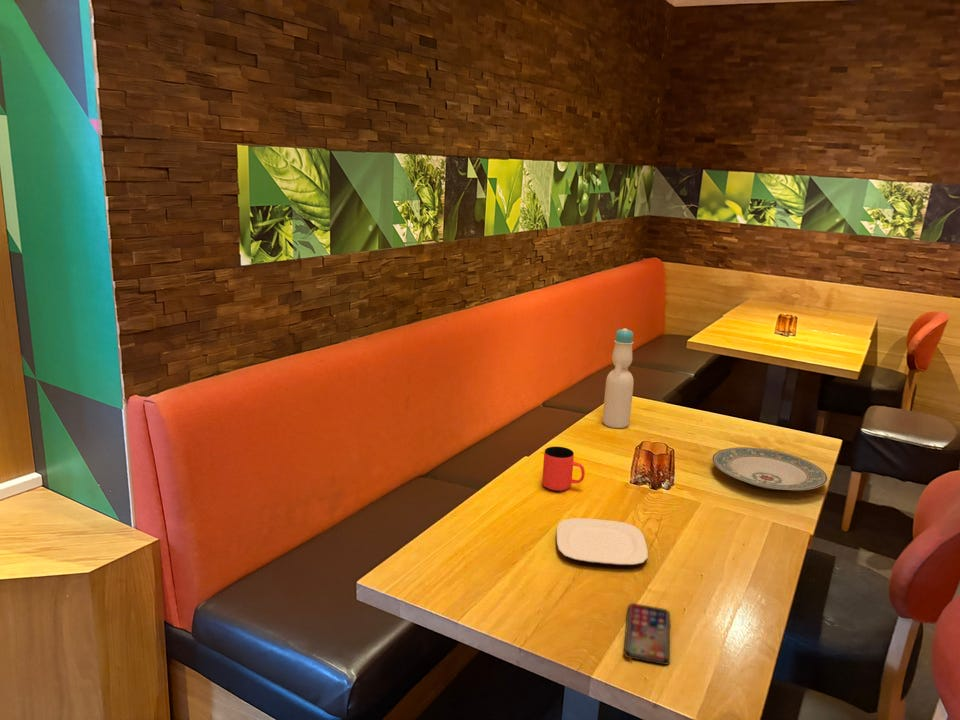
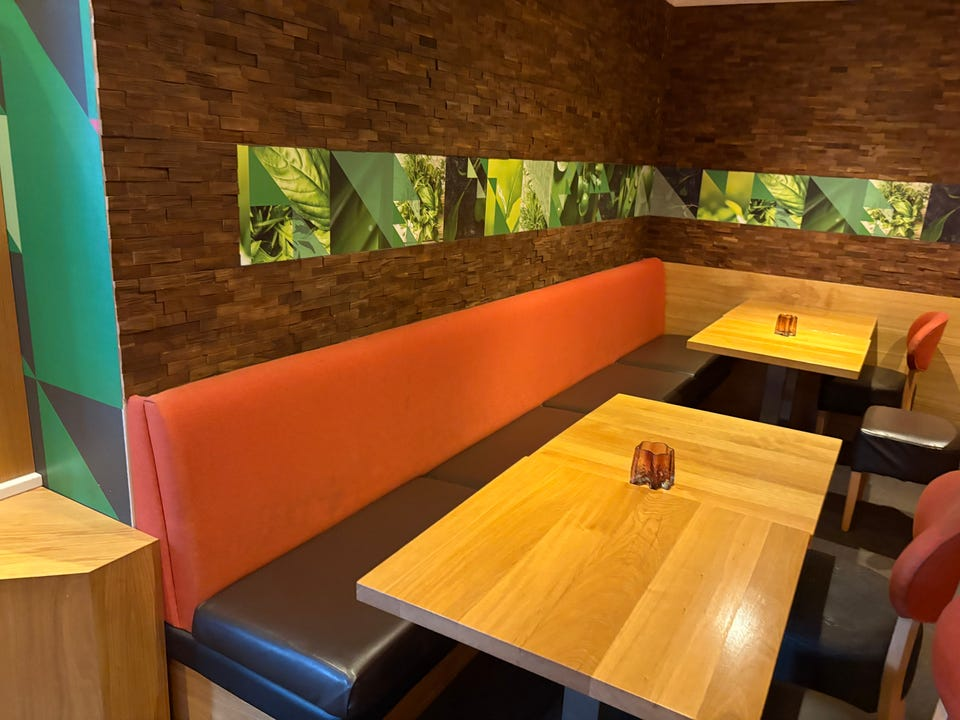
- smartphone (647, 632)
- plate (767, 473)
- cup (563, 470)
- bottle (620, 377)
- plate (600, 542)
